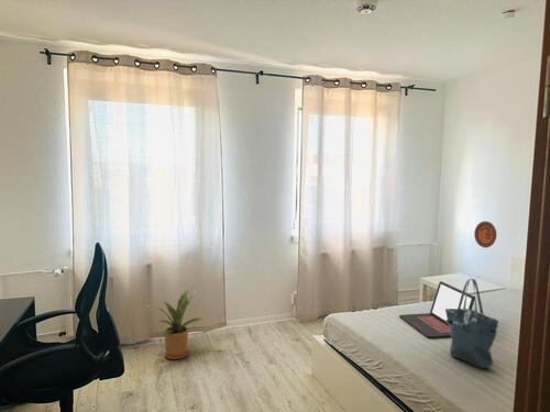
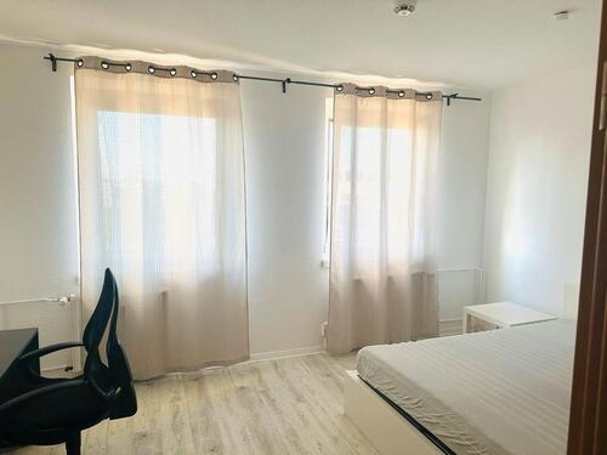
- decorative plate (485, 234)
- laptop (435, 307)
- house plant (174, 322)
- tote bag (469, 320)
